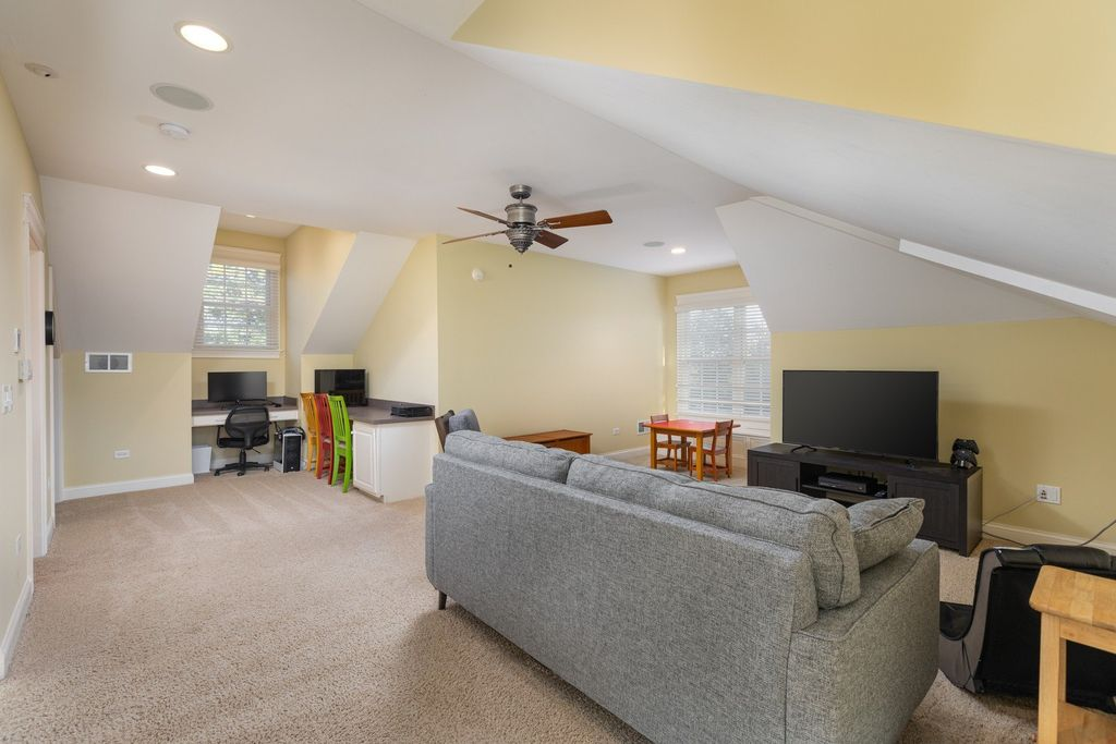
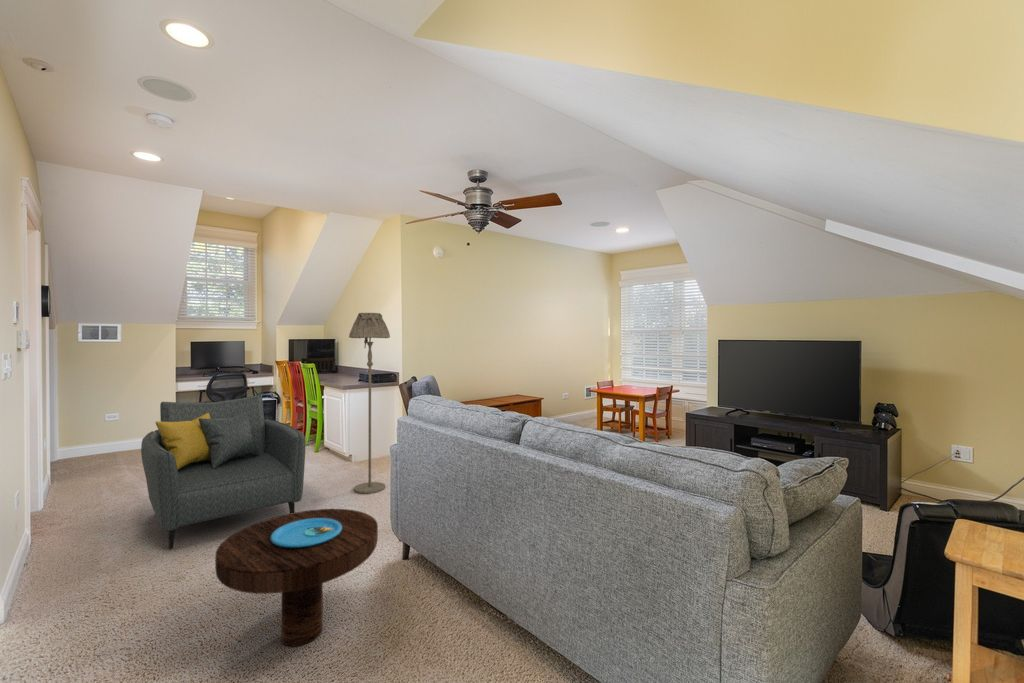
+ floor lamp (369, 400)
+ side table (302, 582)
+ armchair (224, 459)
